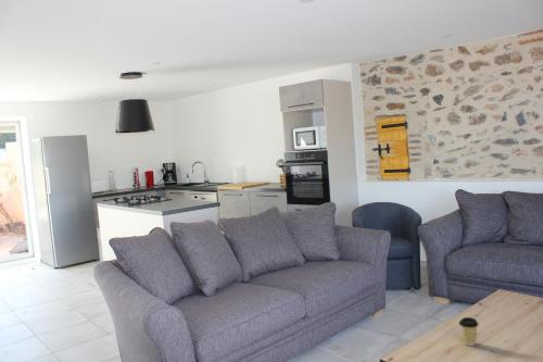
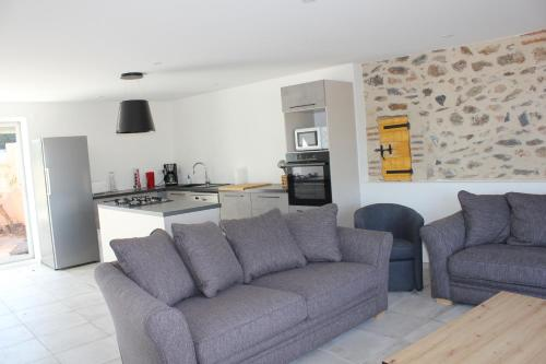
- coffee cup (468, 332)
